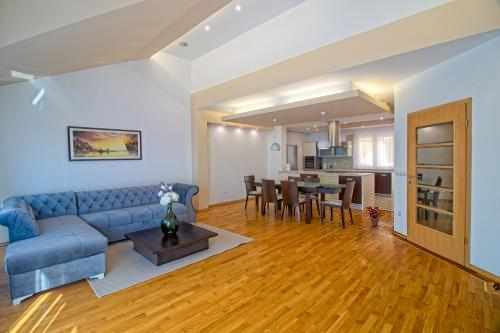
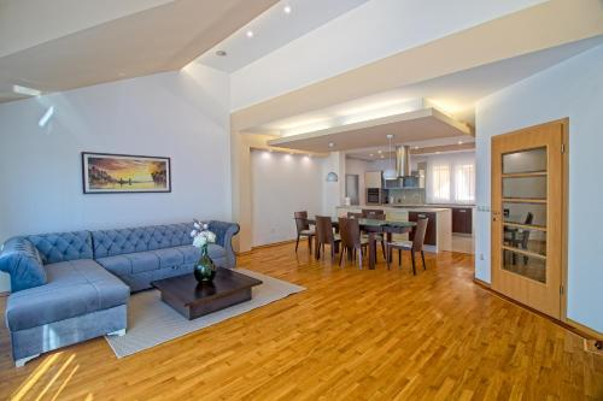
- potted plant (374, 216)
